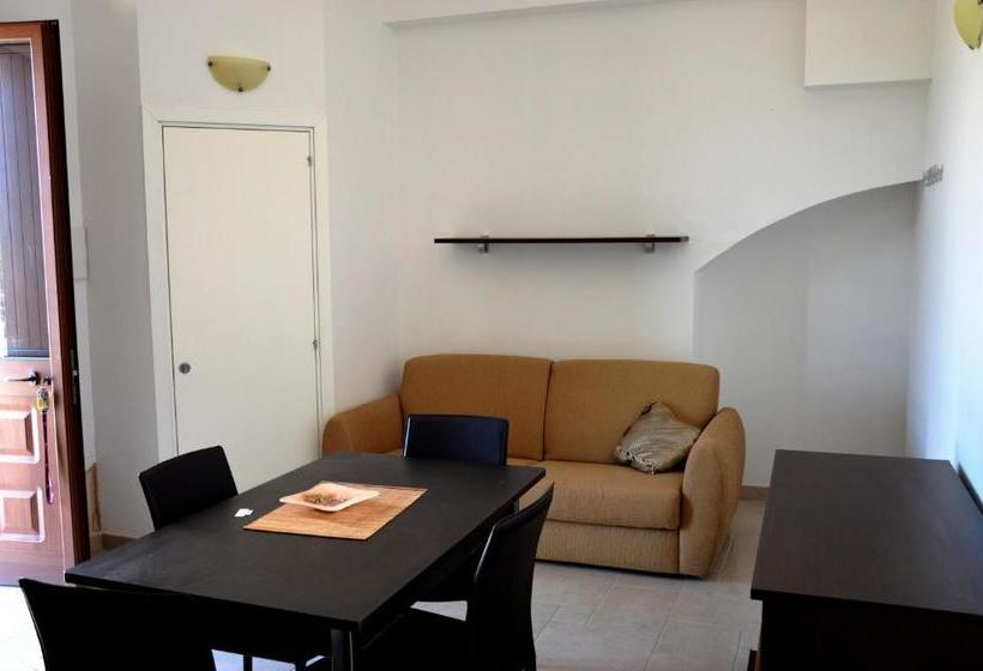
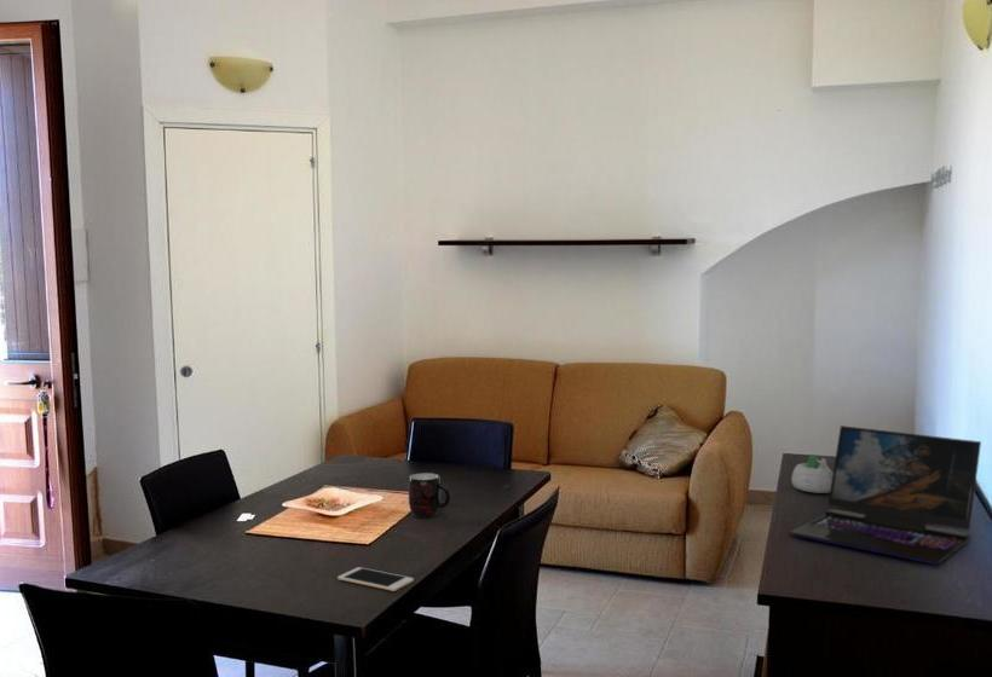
+ succulent planter (813, 473)
+ mug (429, 496)
+ cell phone (375, 578)
+ laptop (884, 490)
